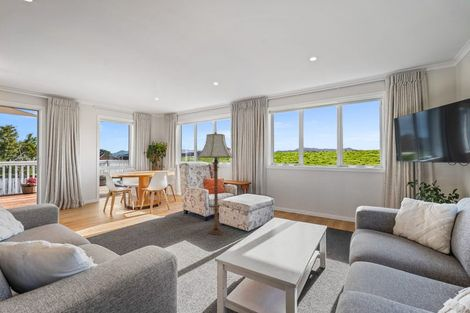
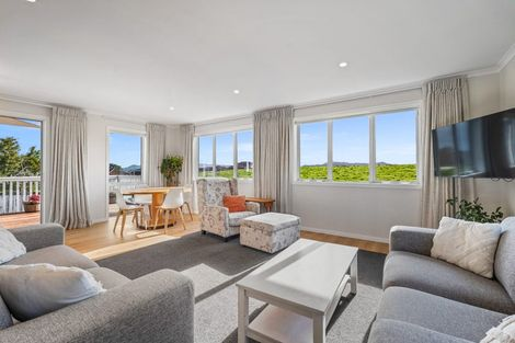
- floor lamp (215, 181)
